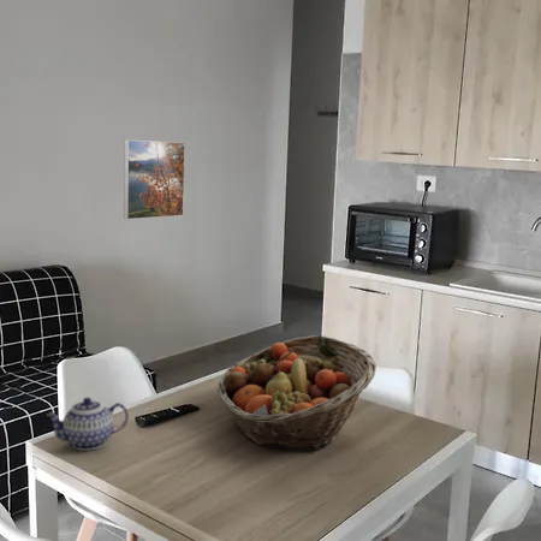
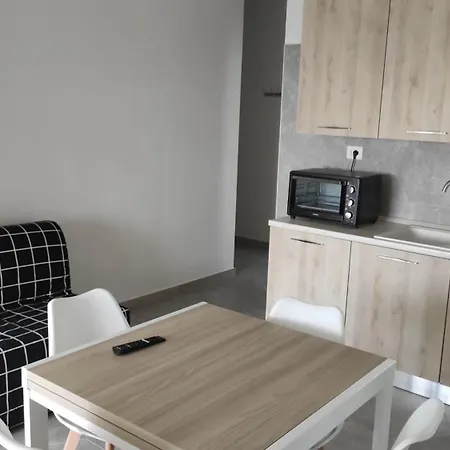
- fruit basket (295, 387)
- teapot (88, 421)
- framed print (155, 179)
